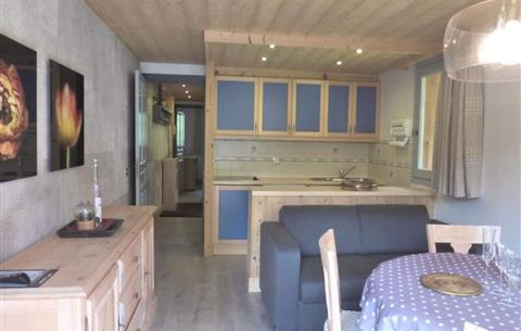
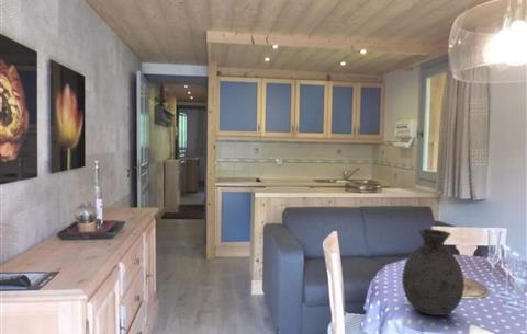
+ vase (433, 272)
